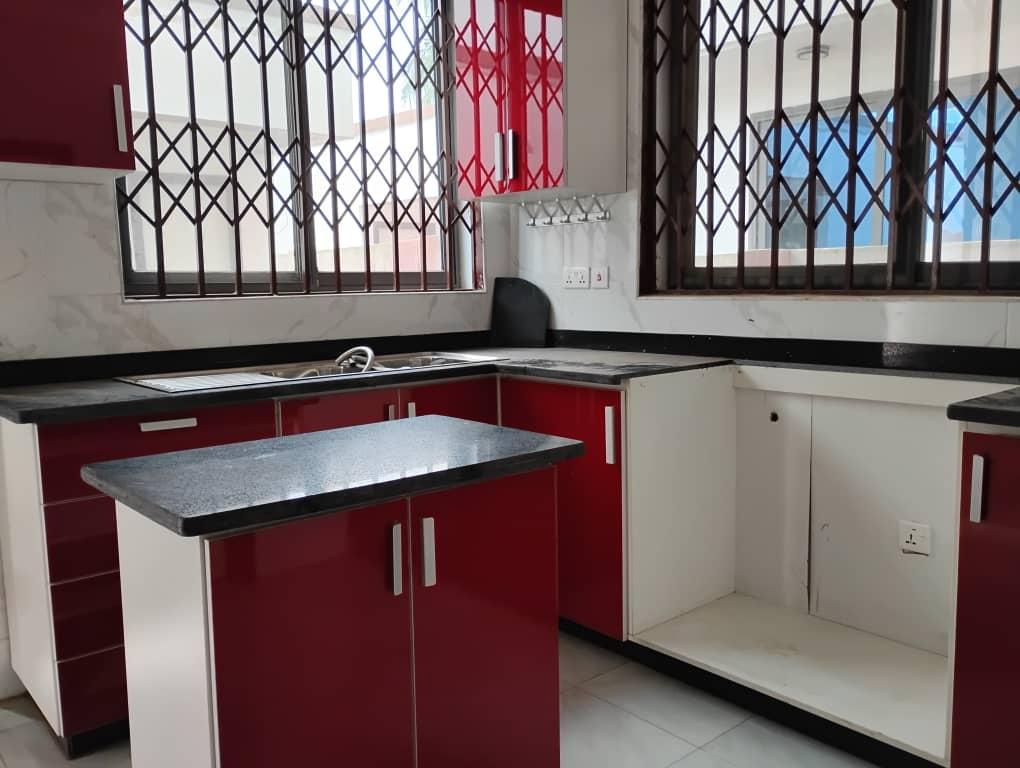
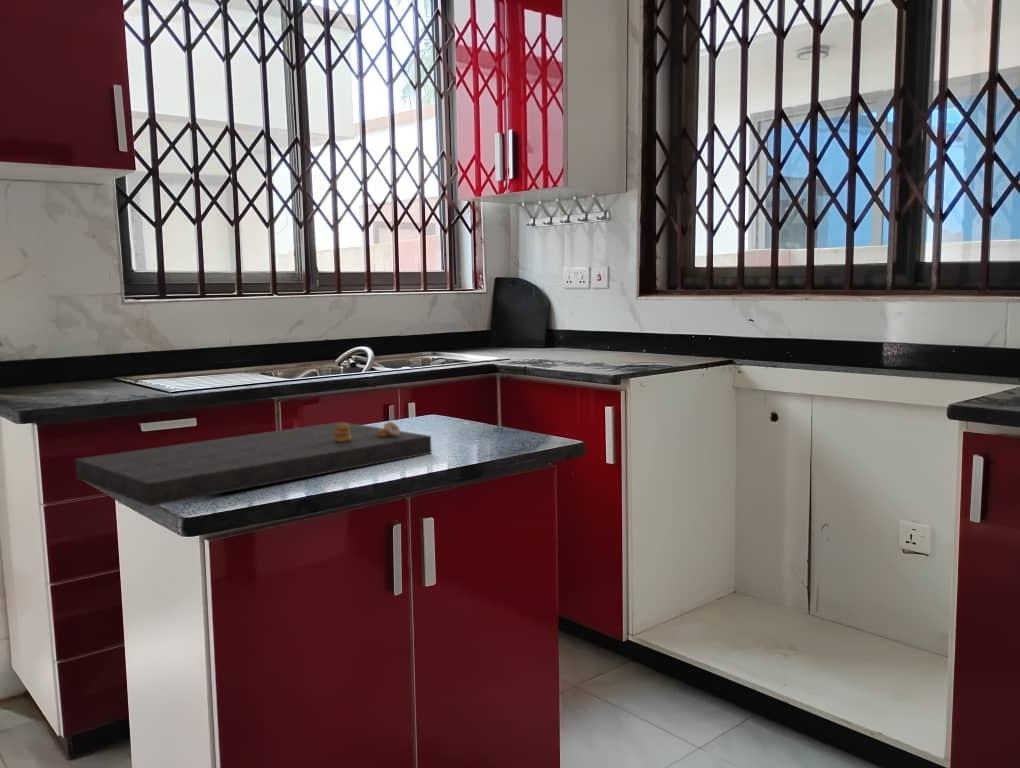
+ cutting board (263, 447)
